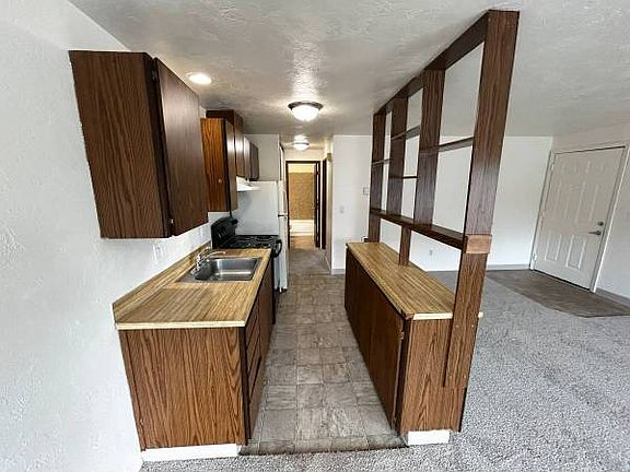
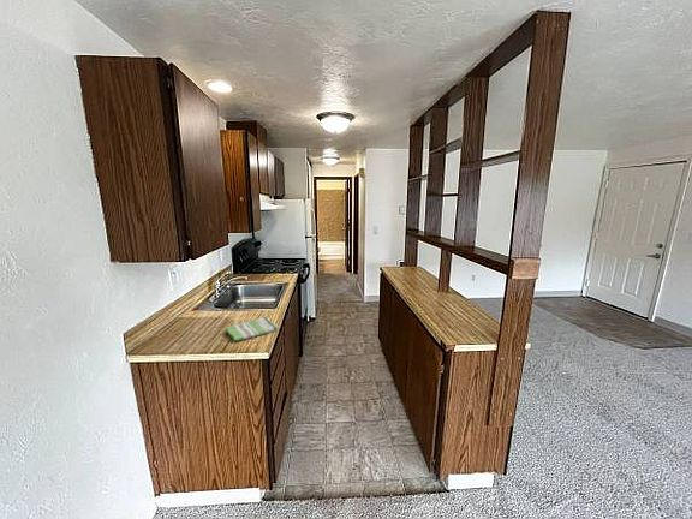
+ dish towel (251, 327)
